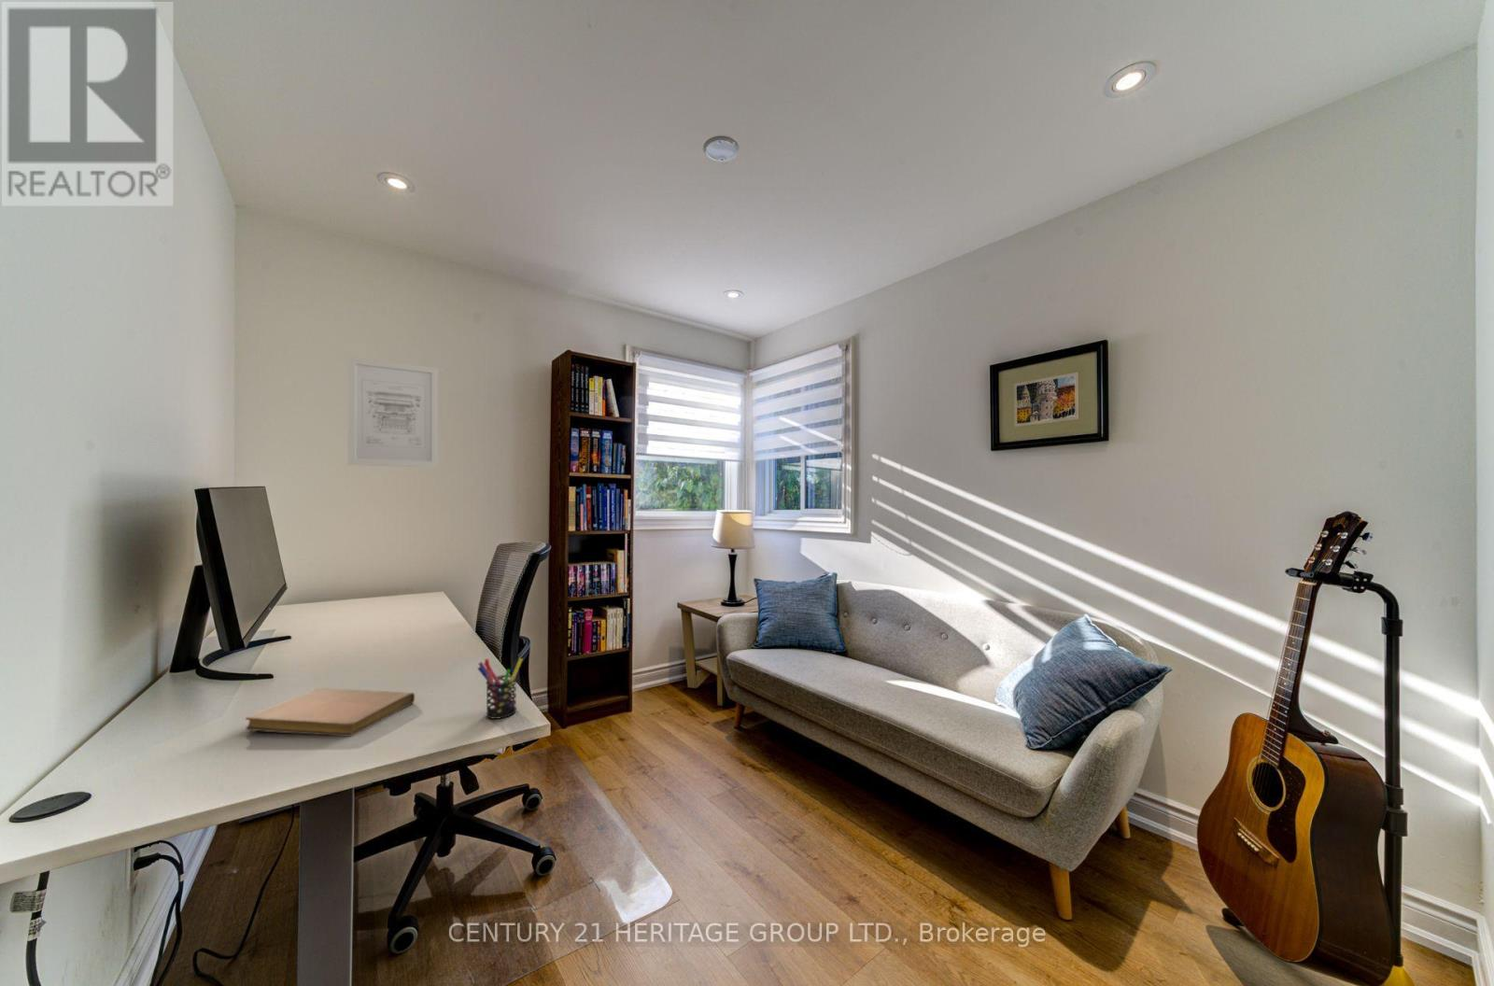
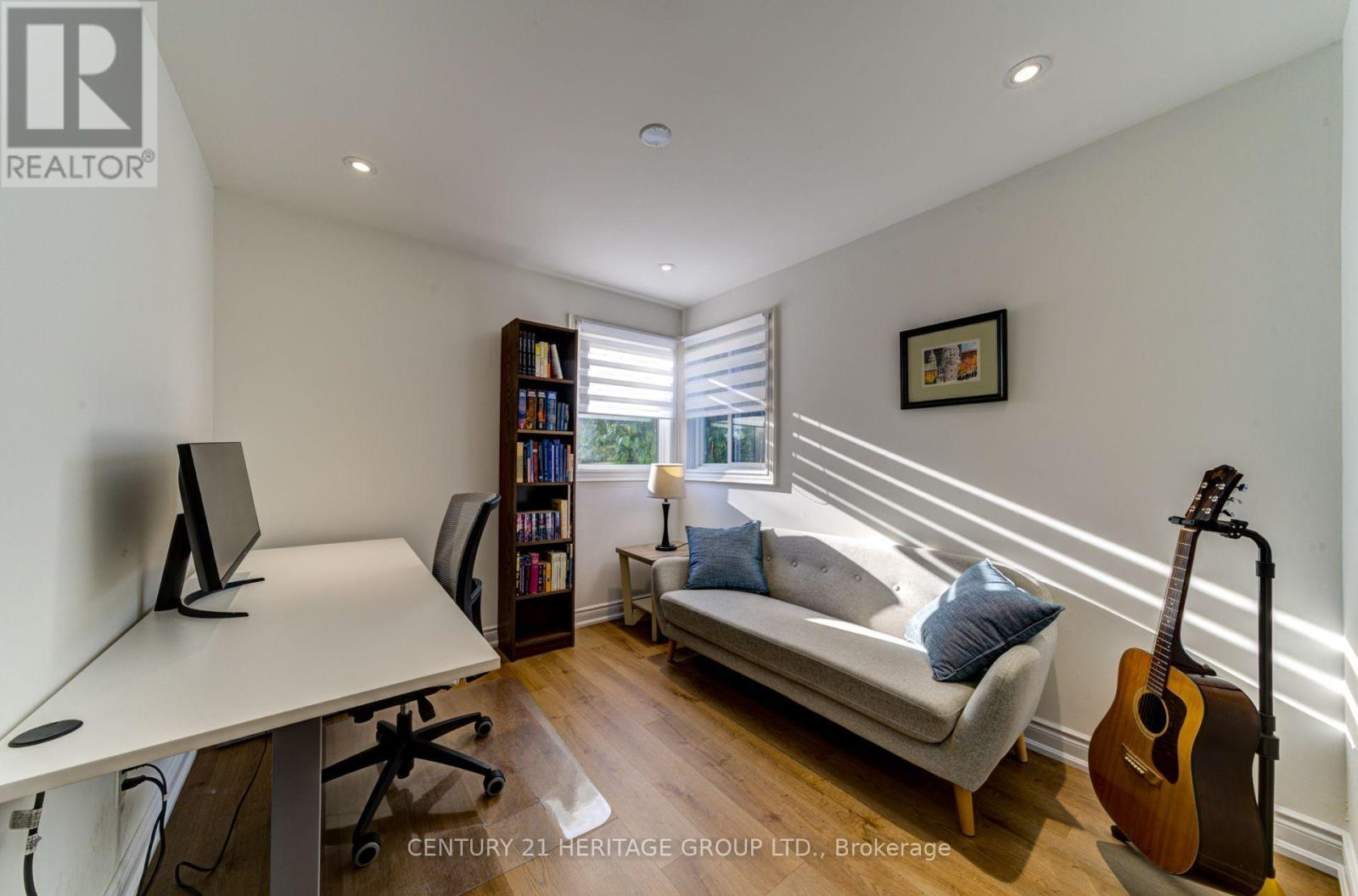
- wall art (394, 415)
- pen holder (501, 686)
- notebook (334, 710)
